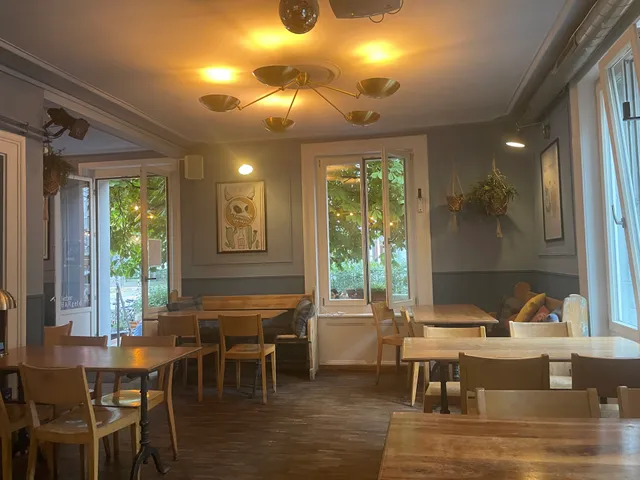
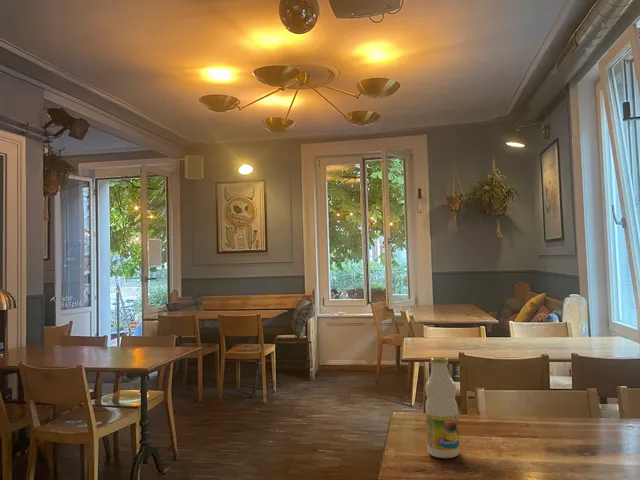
+ bottle (441, 405)
